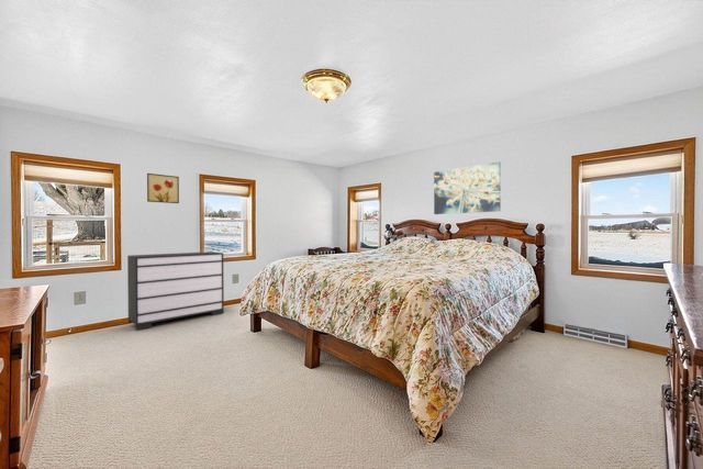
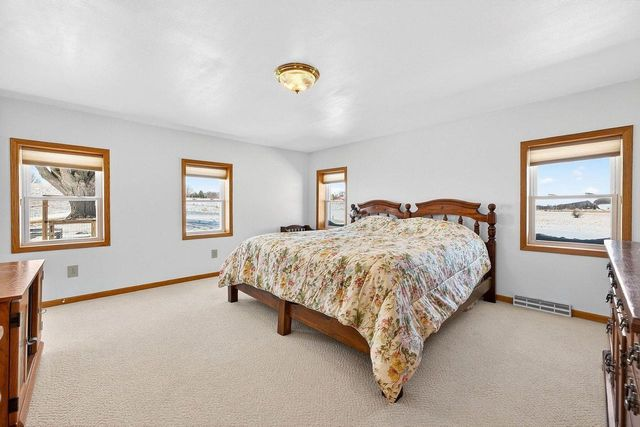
- wall art (163, 188)
- dresser (178, 286)
- wall art (465, 190)
